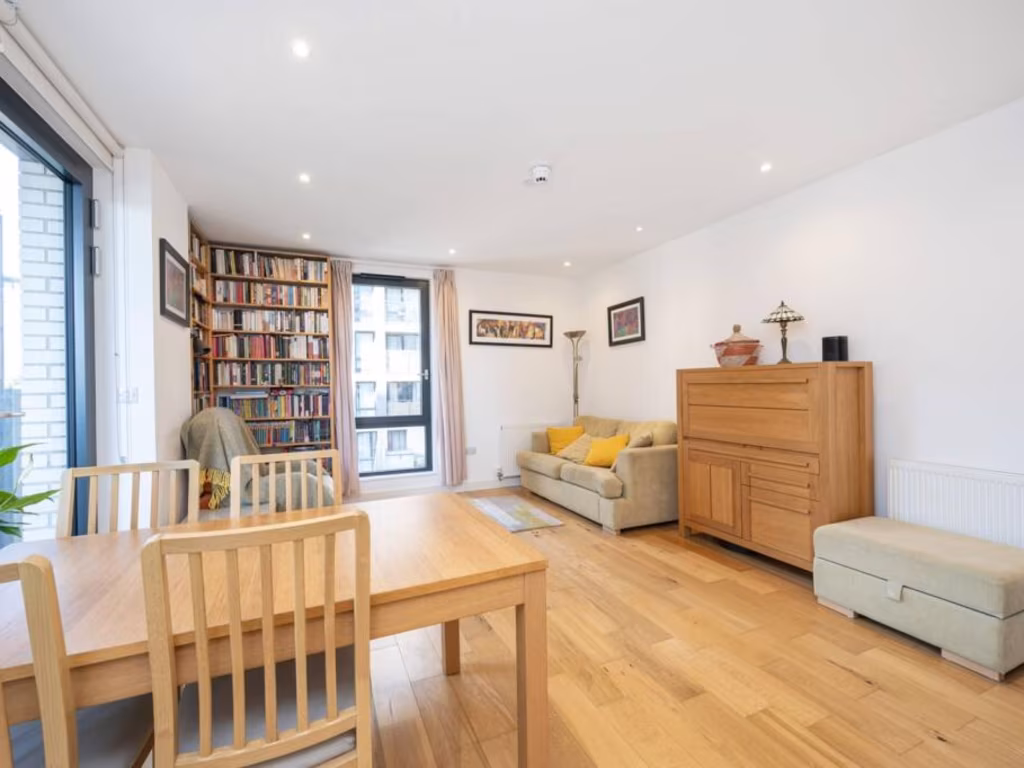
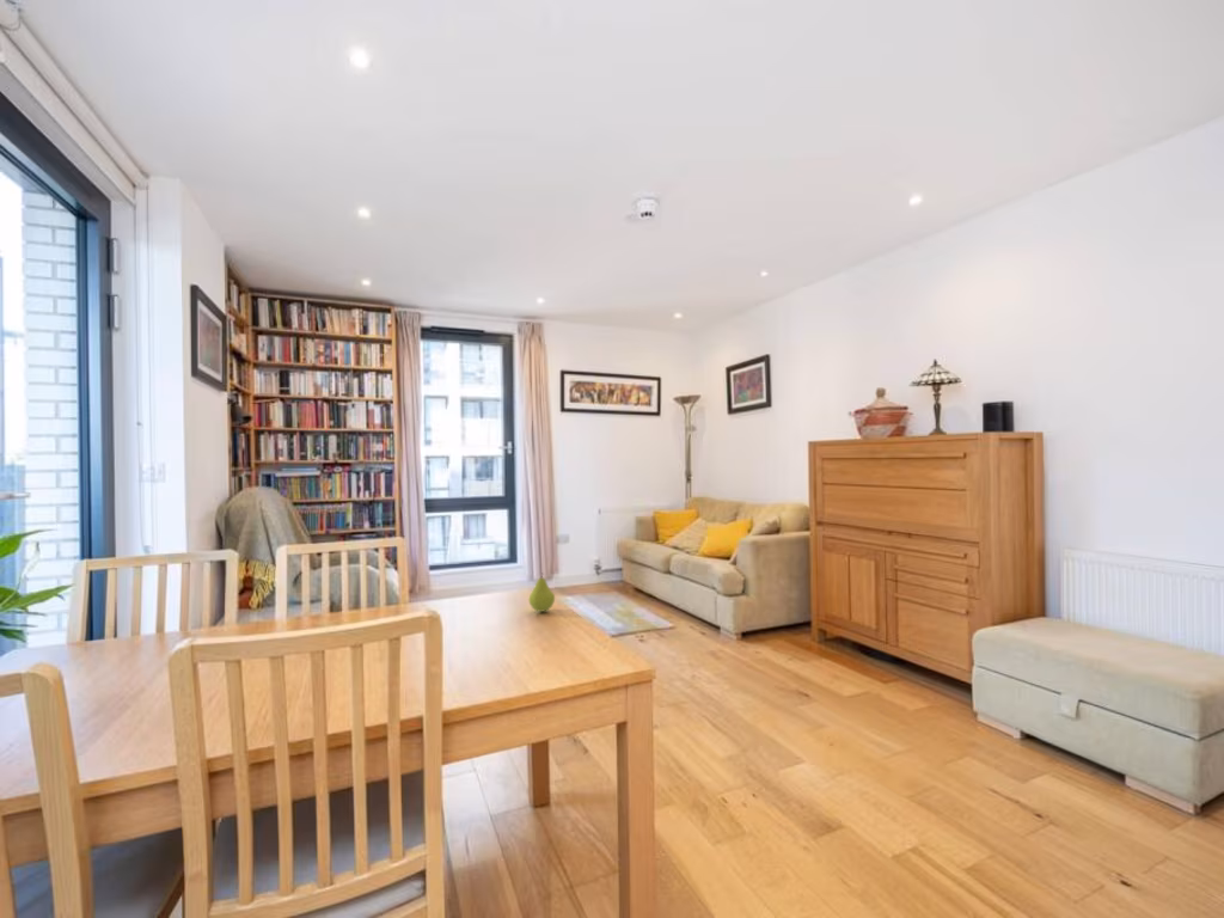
+ fruit (541, 592)
